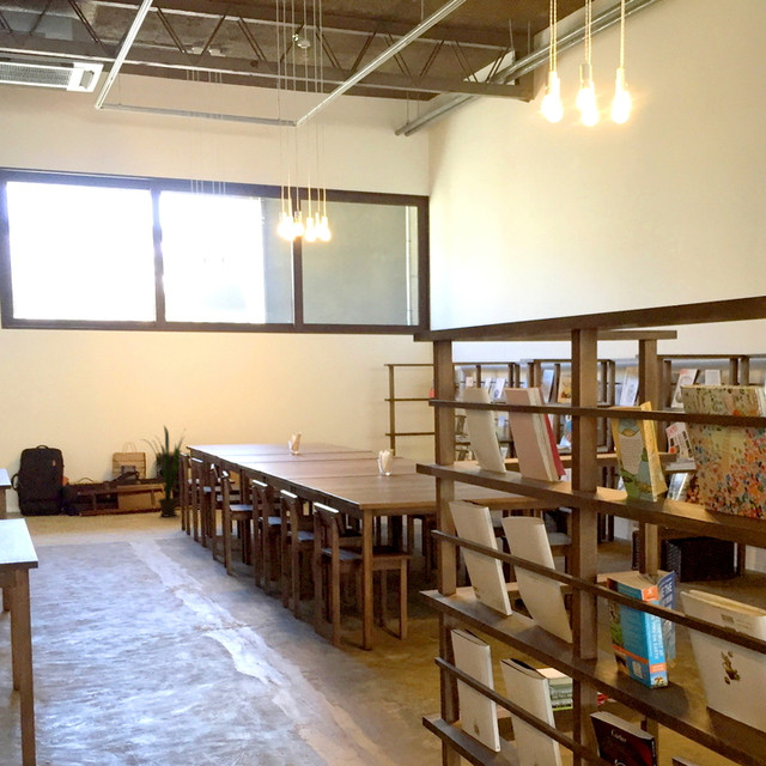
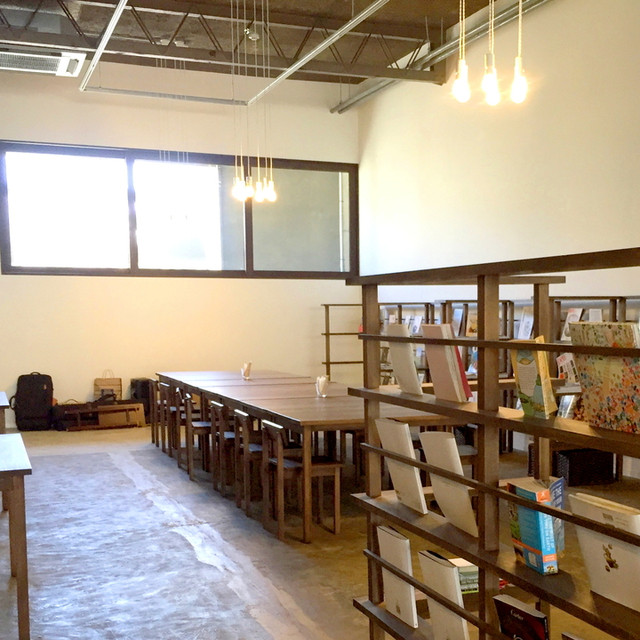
- house plant (164, 470)
